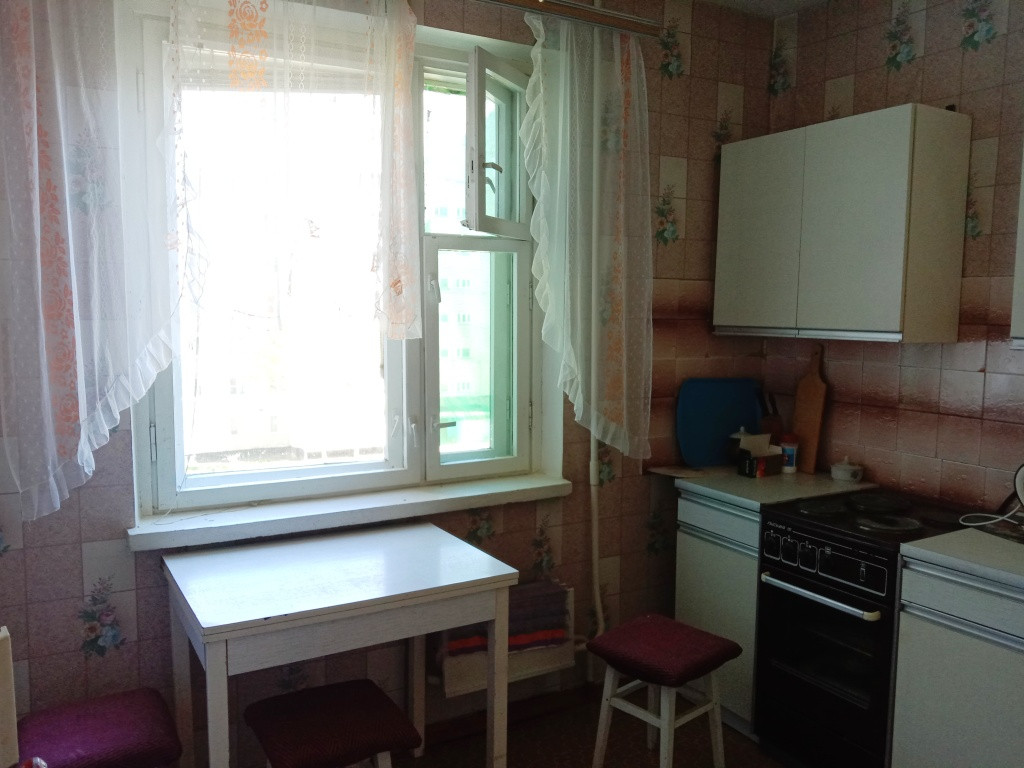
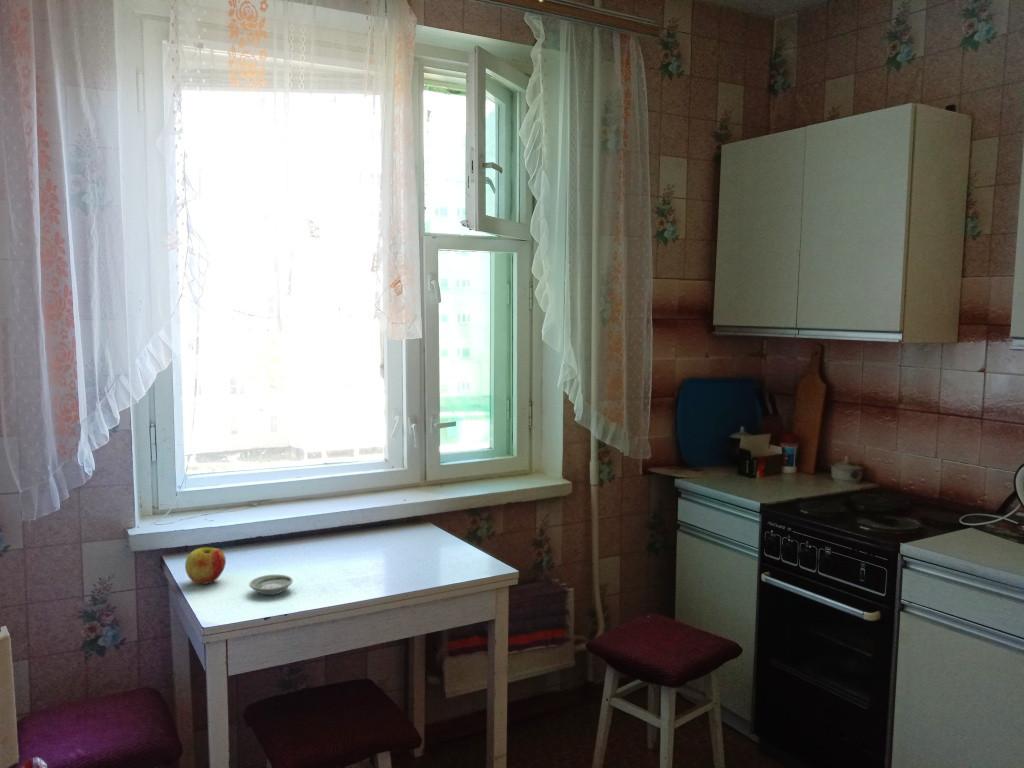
+ saucer (271, 586)
+ apple (204, 565)
